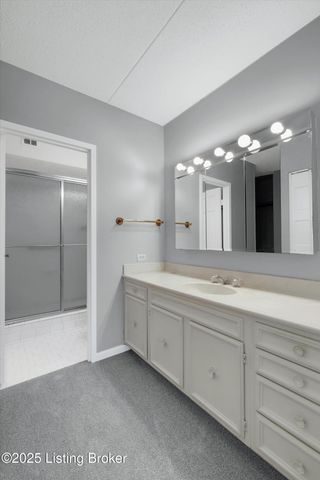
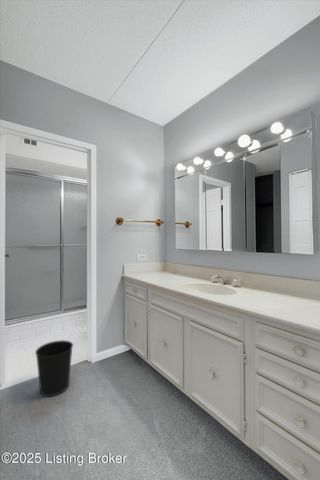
+ wastebasket (54, 367)
